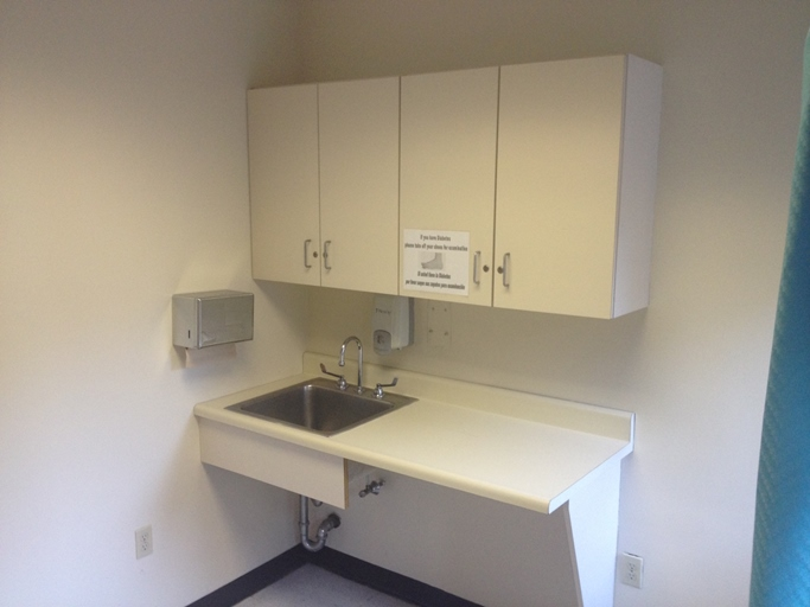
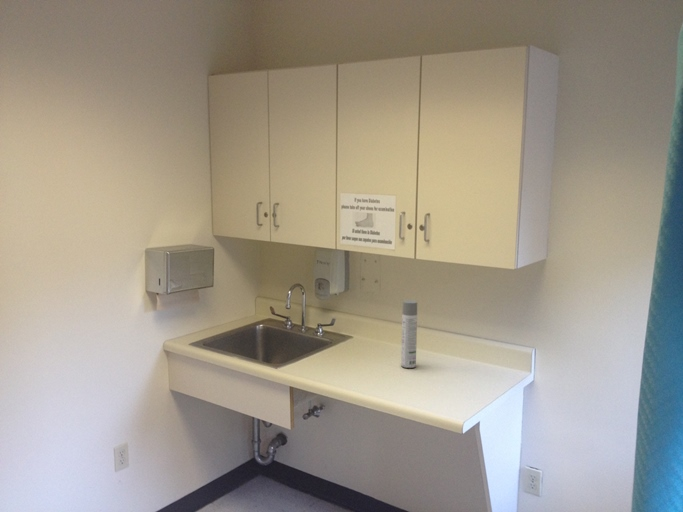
+ spray bottle (409, 334)
